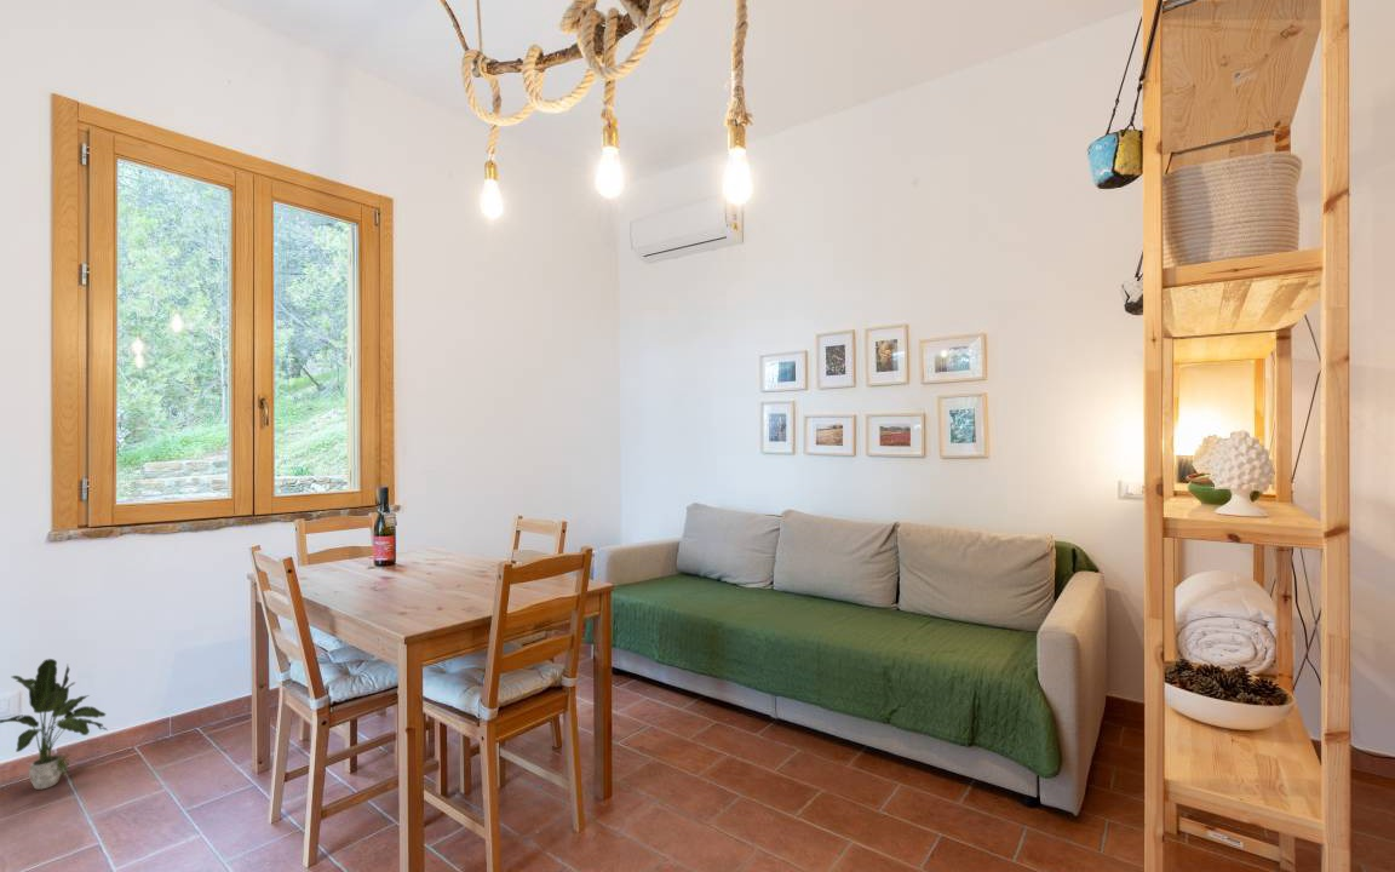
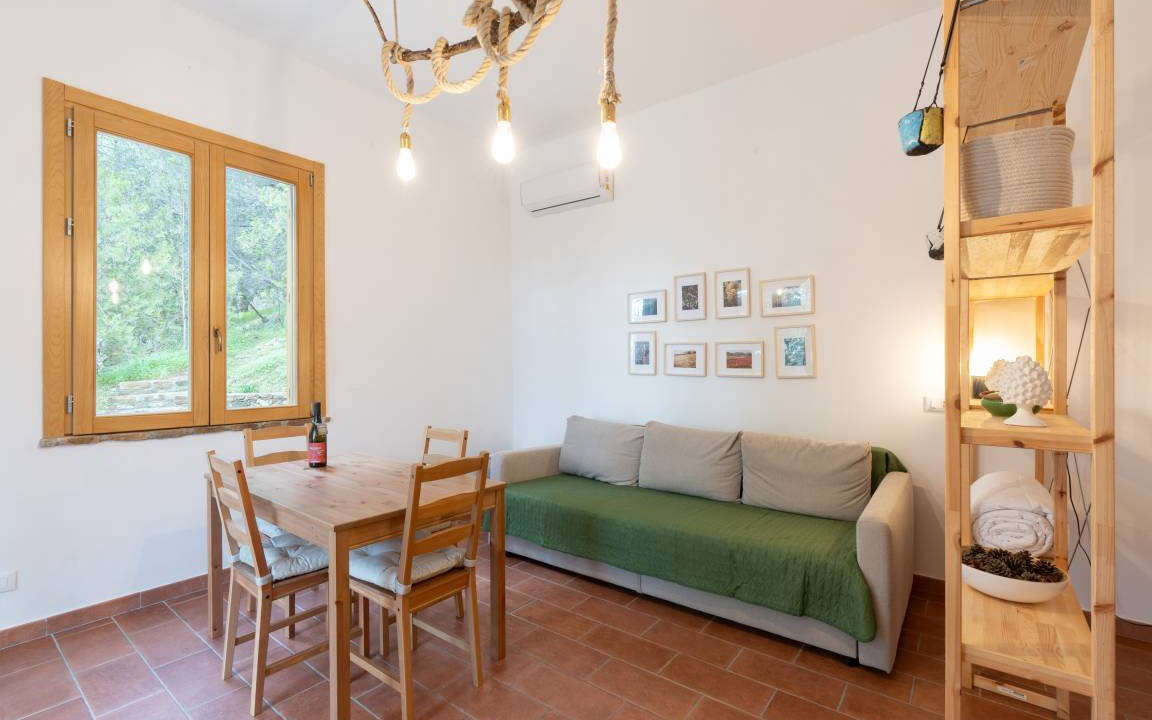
- potted plant (52, 723)
